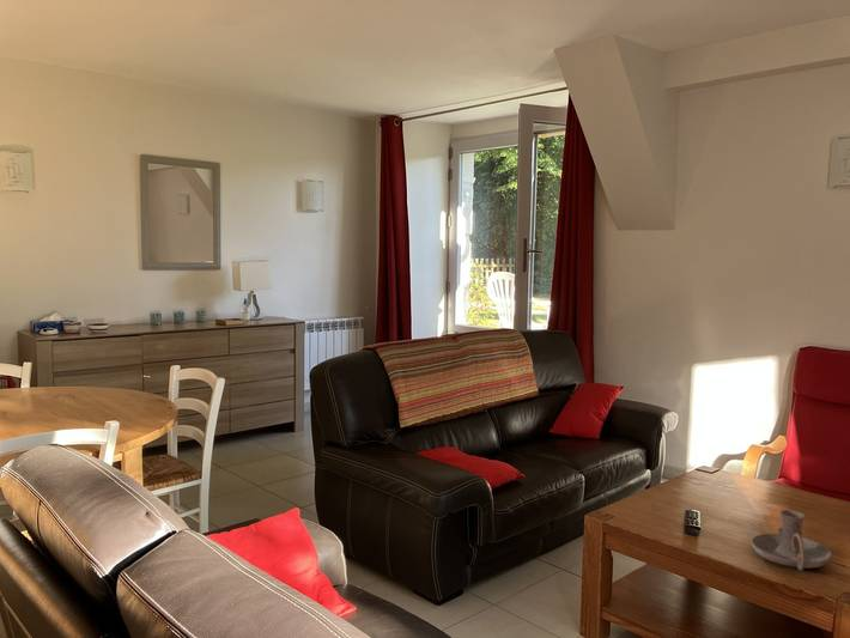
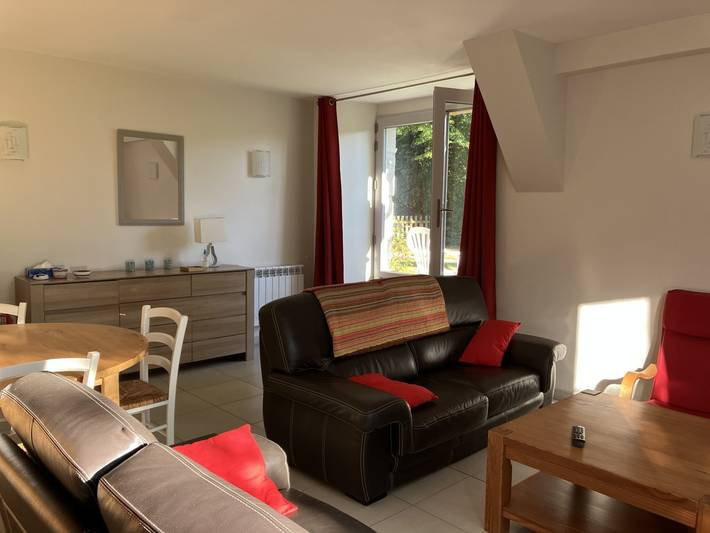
- candle holder (793, 539)
